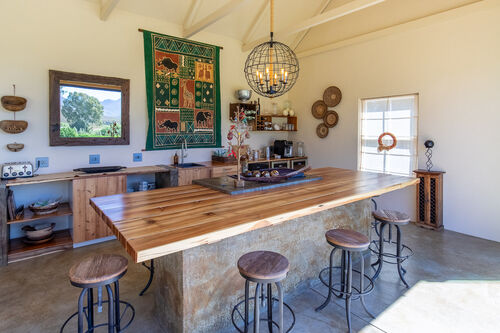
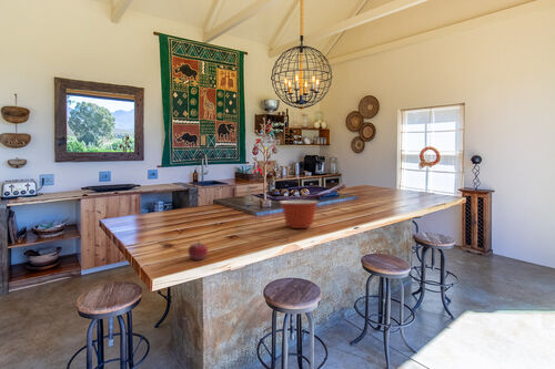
+ fruit (198, 249)
+ mixing bowl (299, 214)
